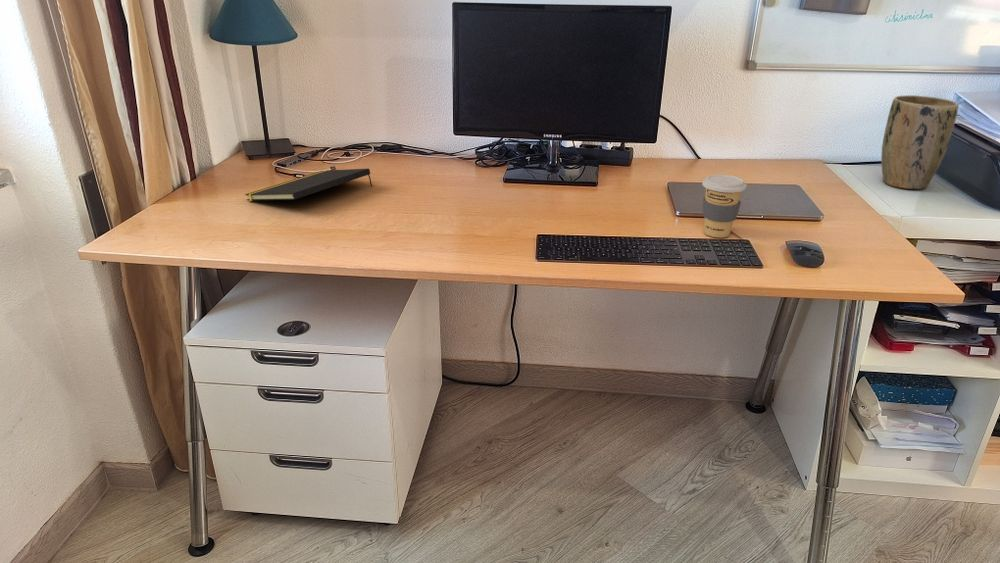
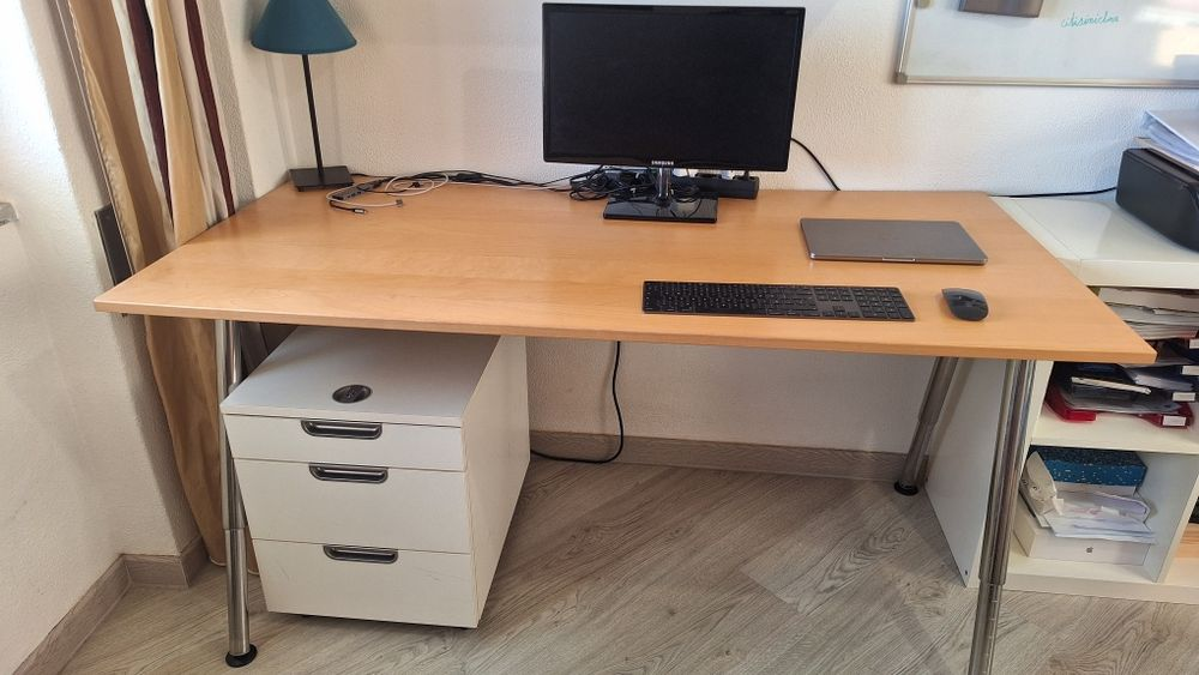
- notepad (309, 184)
- coffee cup (720, 206)
- plant pot (914, 143)
